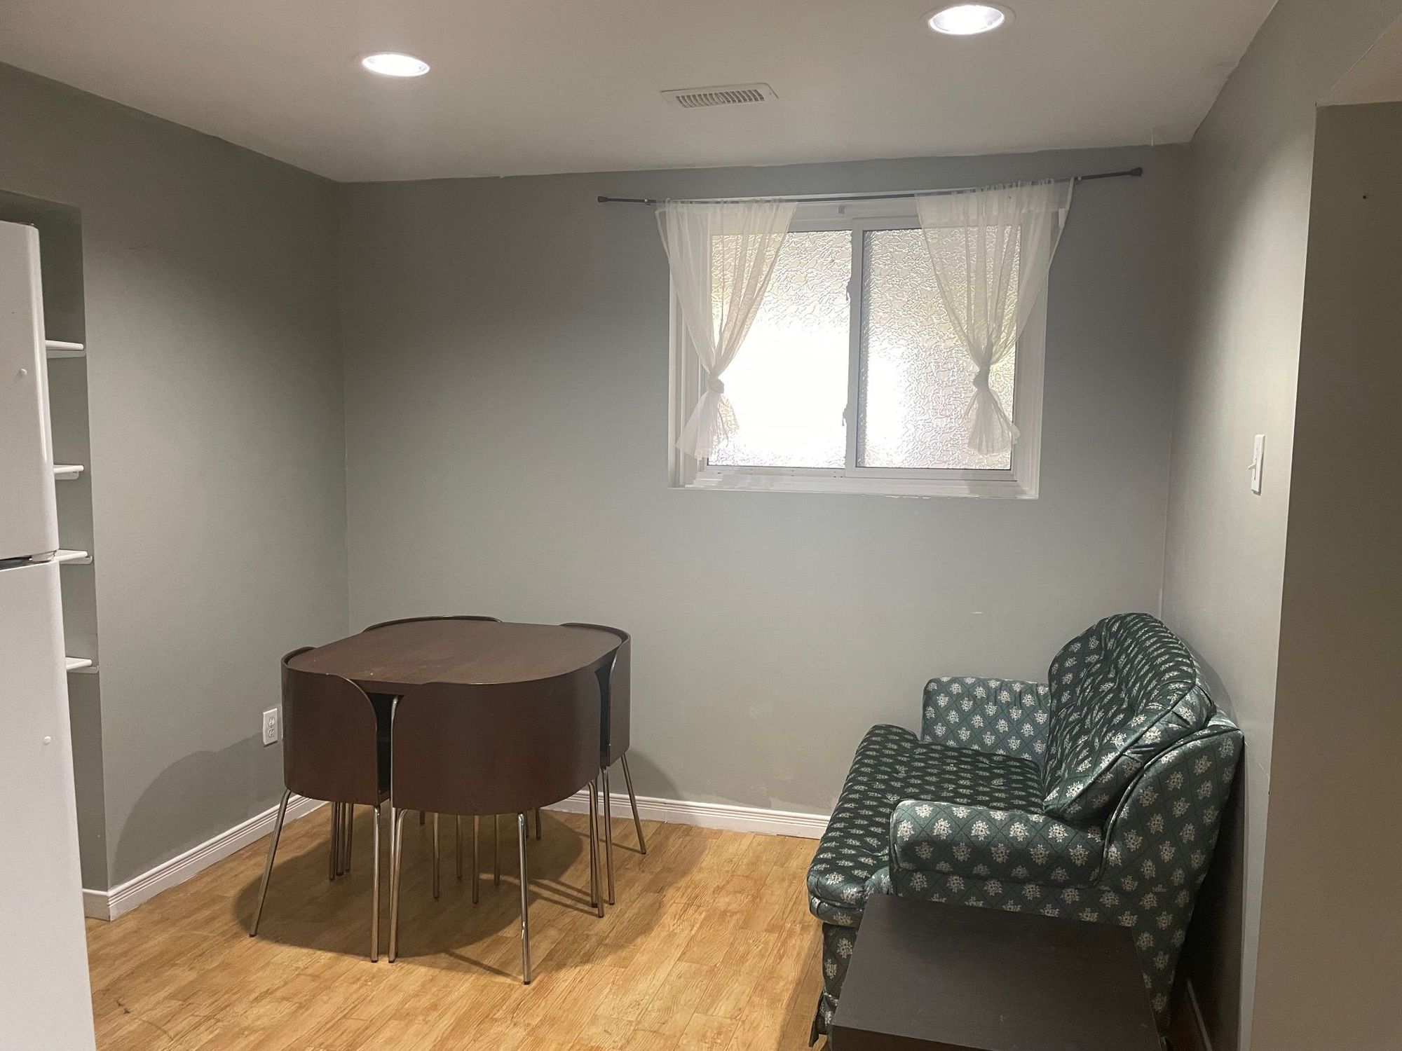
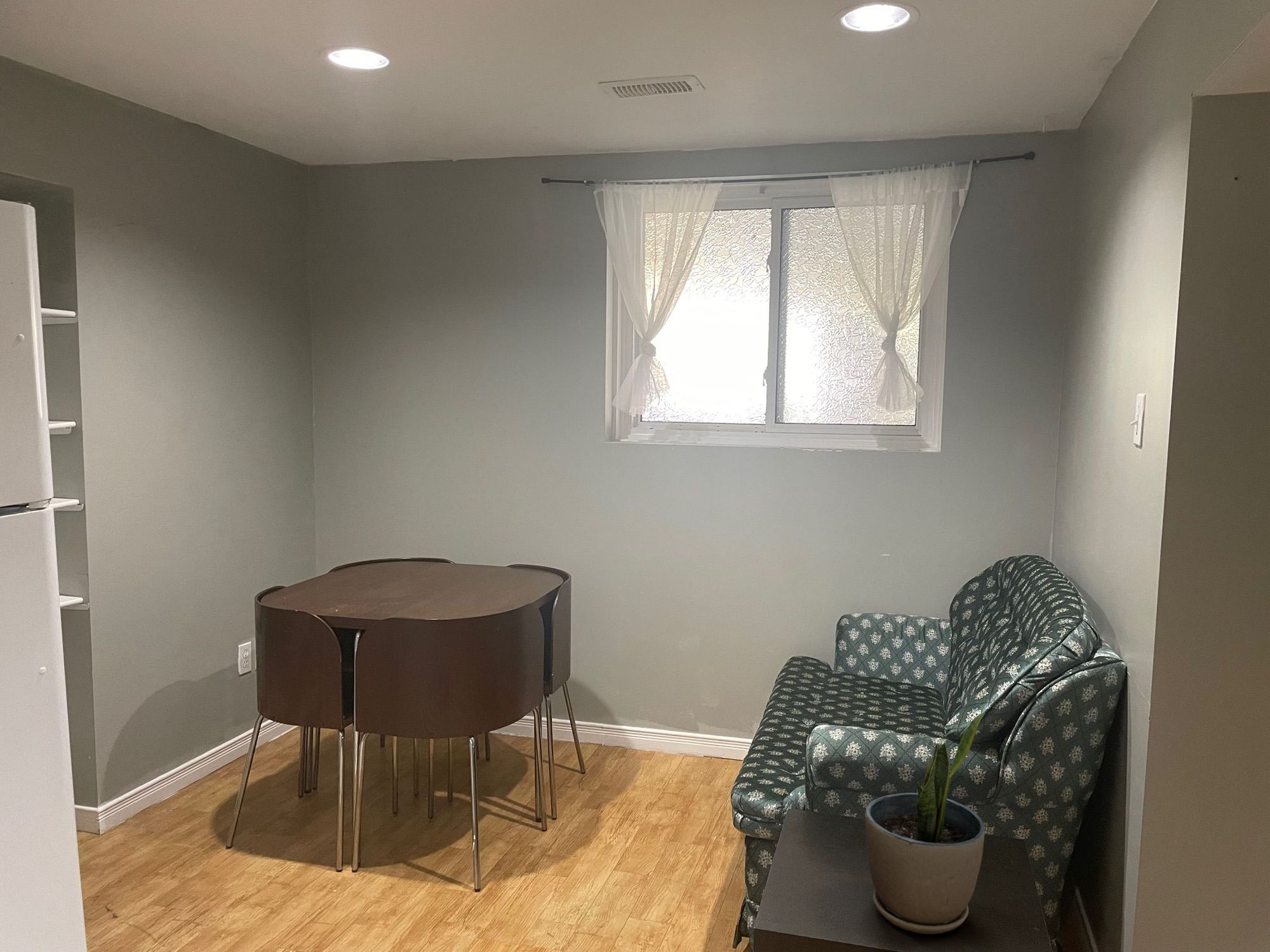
+ potted plant (924, 812)
